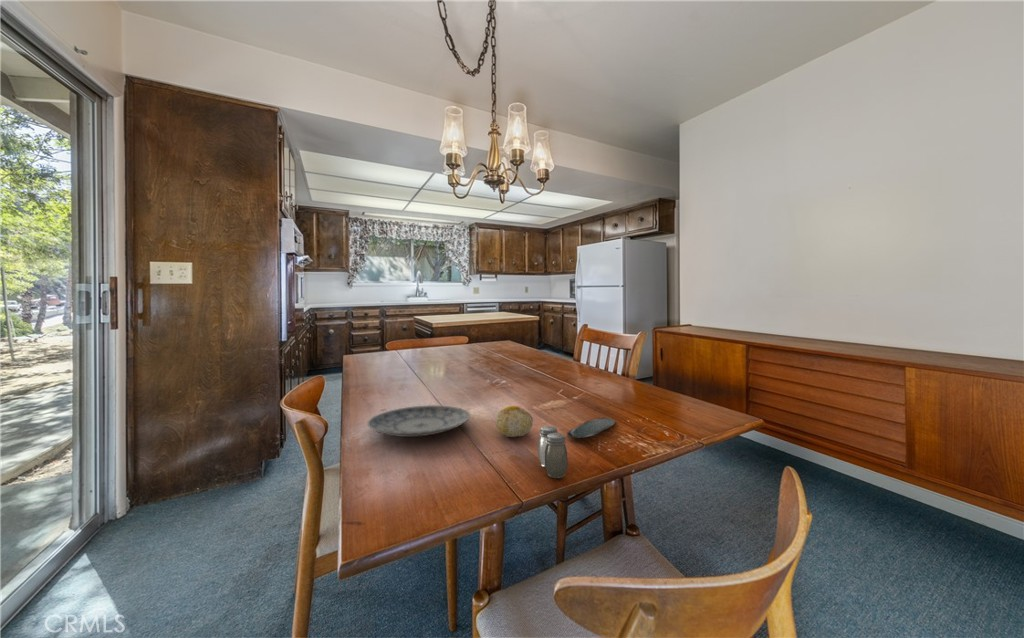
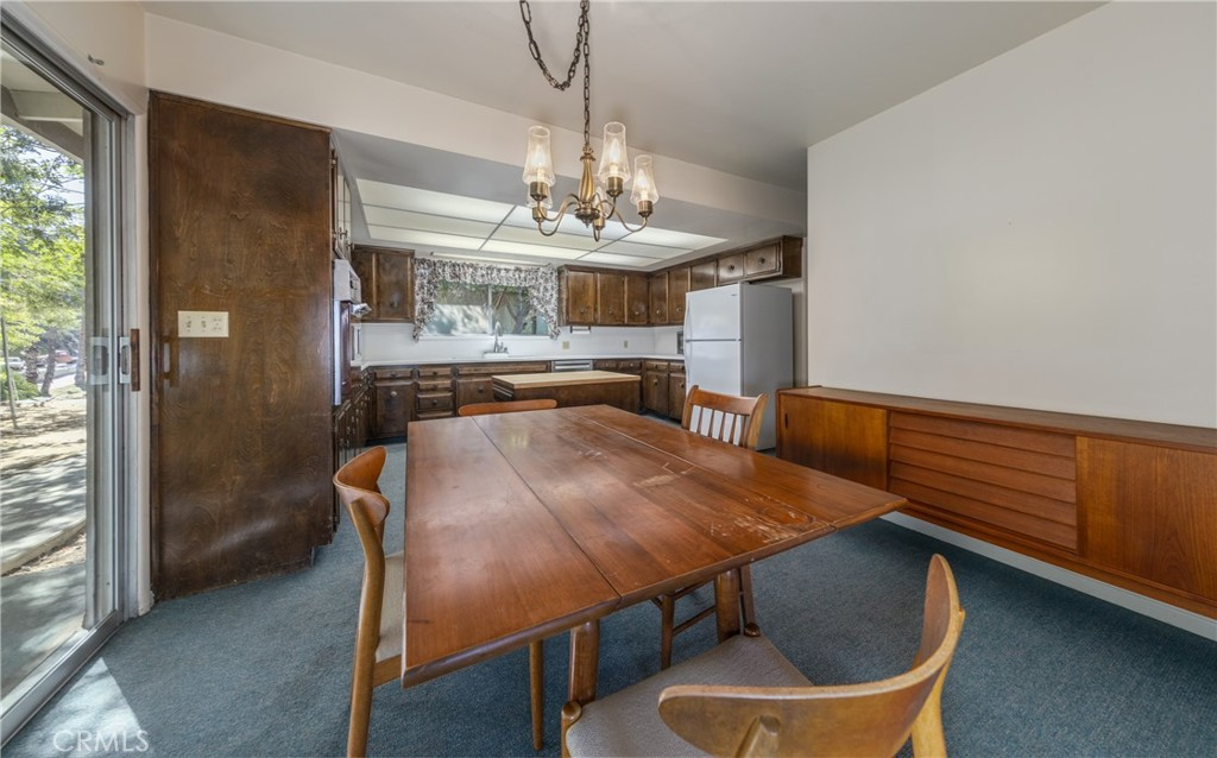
- plate (420, 422)
- oval tray (592, 426)
- fruit (514, 420)
- salt and pepper shaker (552, 450)
